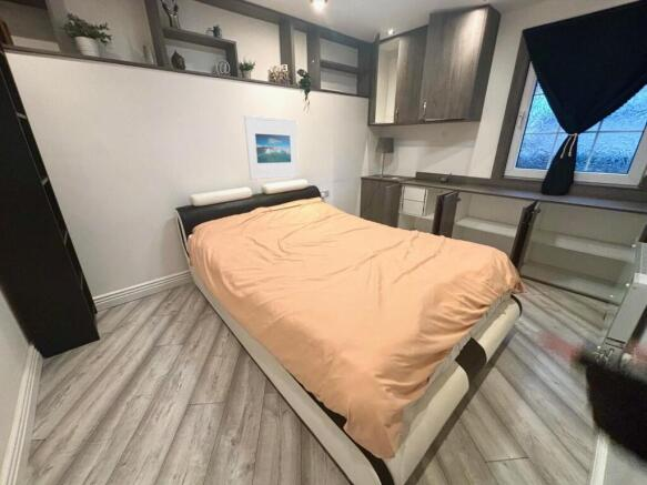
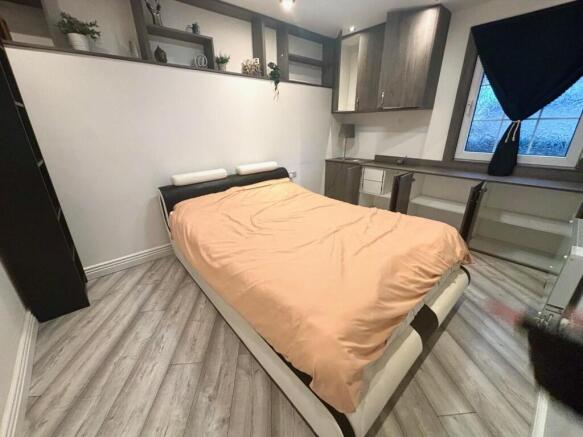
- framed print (273, 149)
